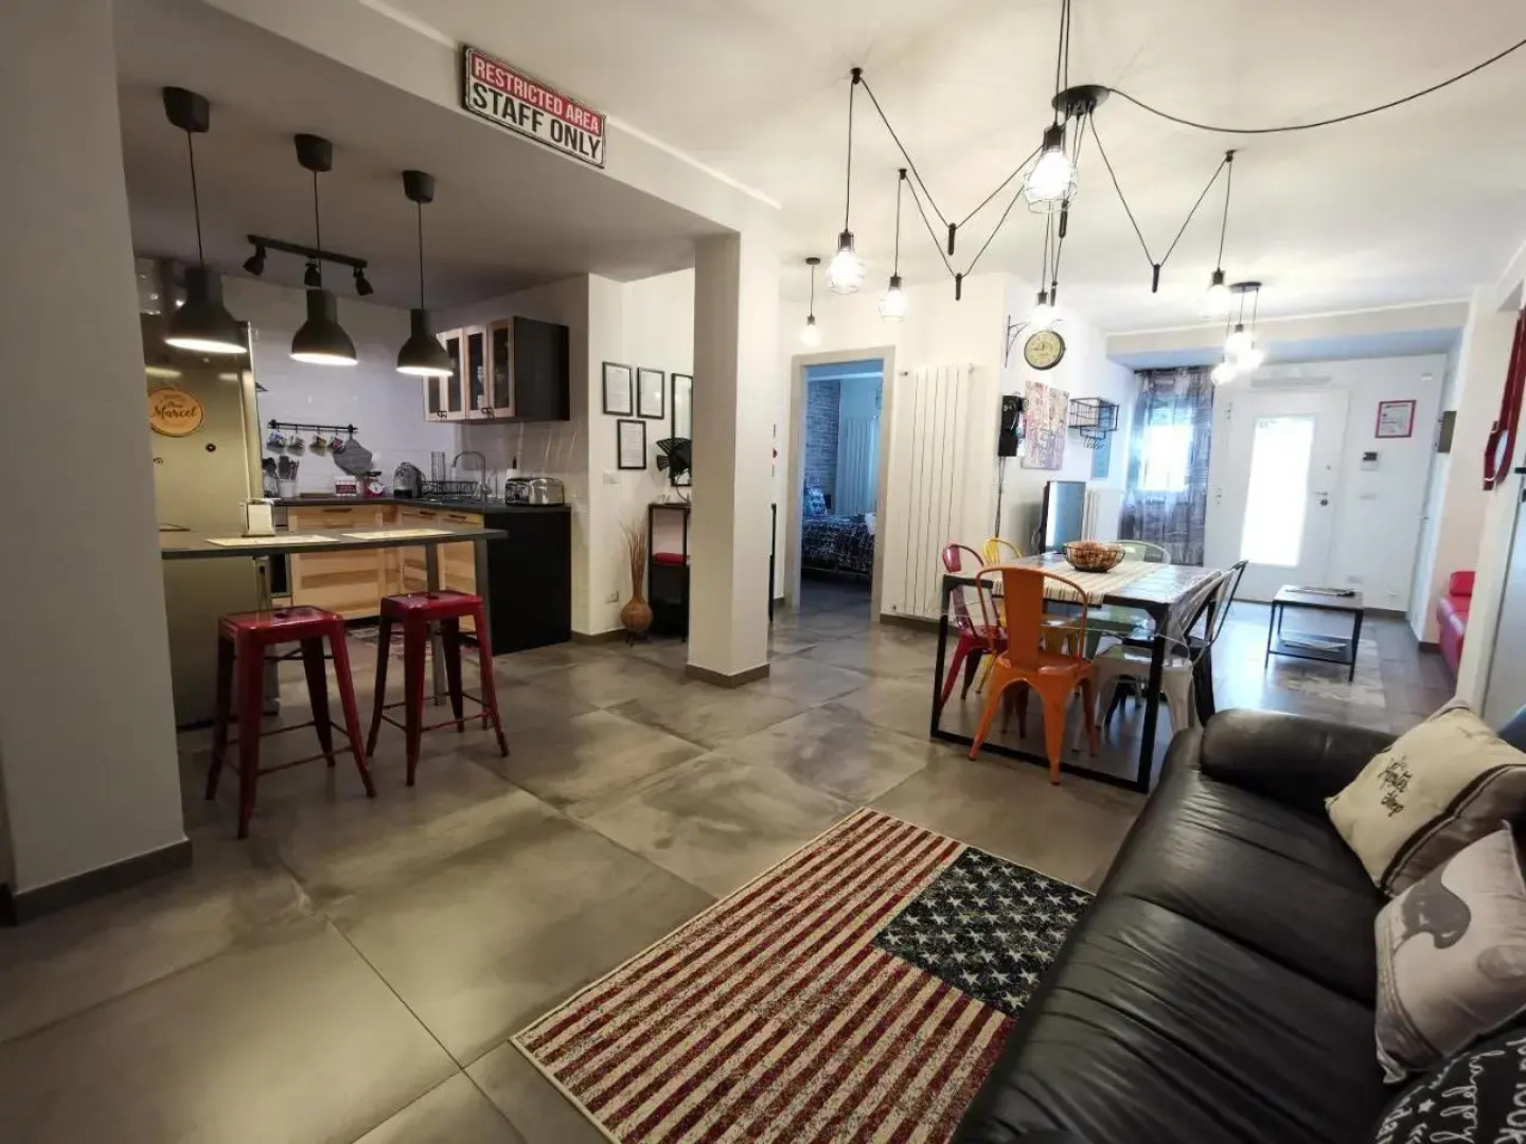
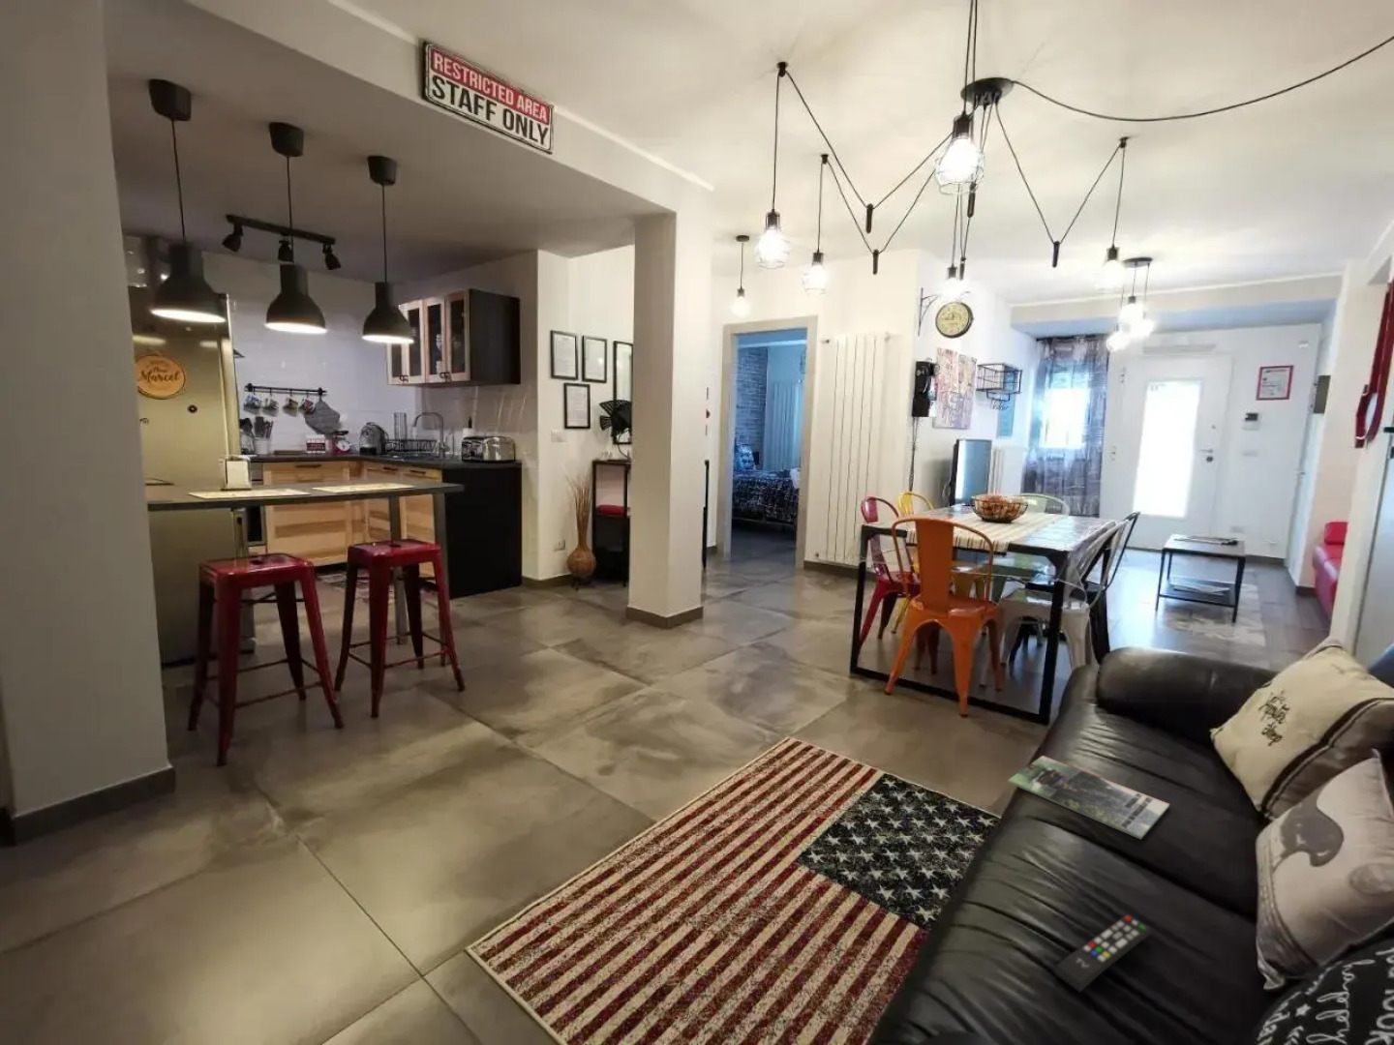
+ magazine (1087, 793)
+ remote control (1104, 950)
